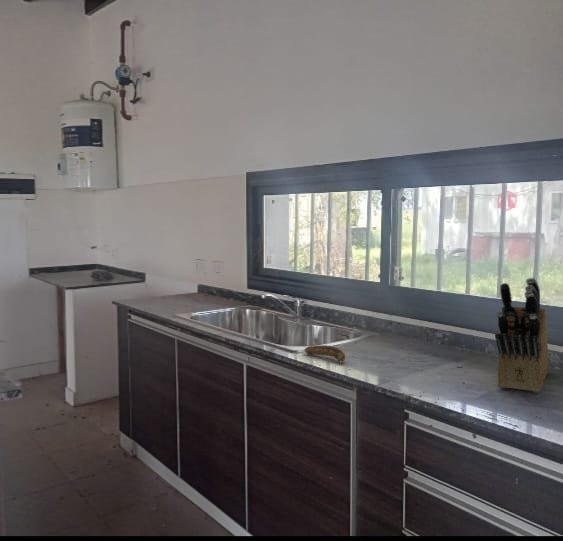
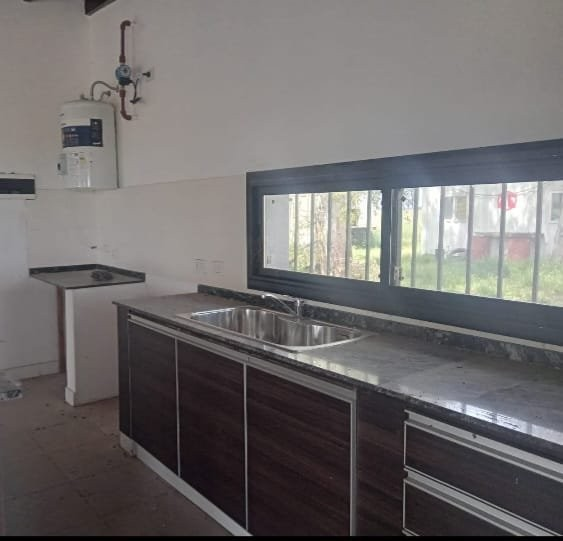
- banana (325, 351)
- knife block (523, 329)
